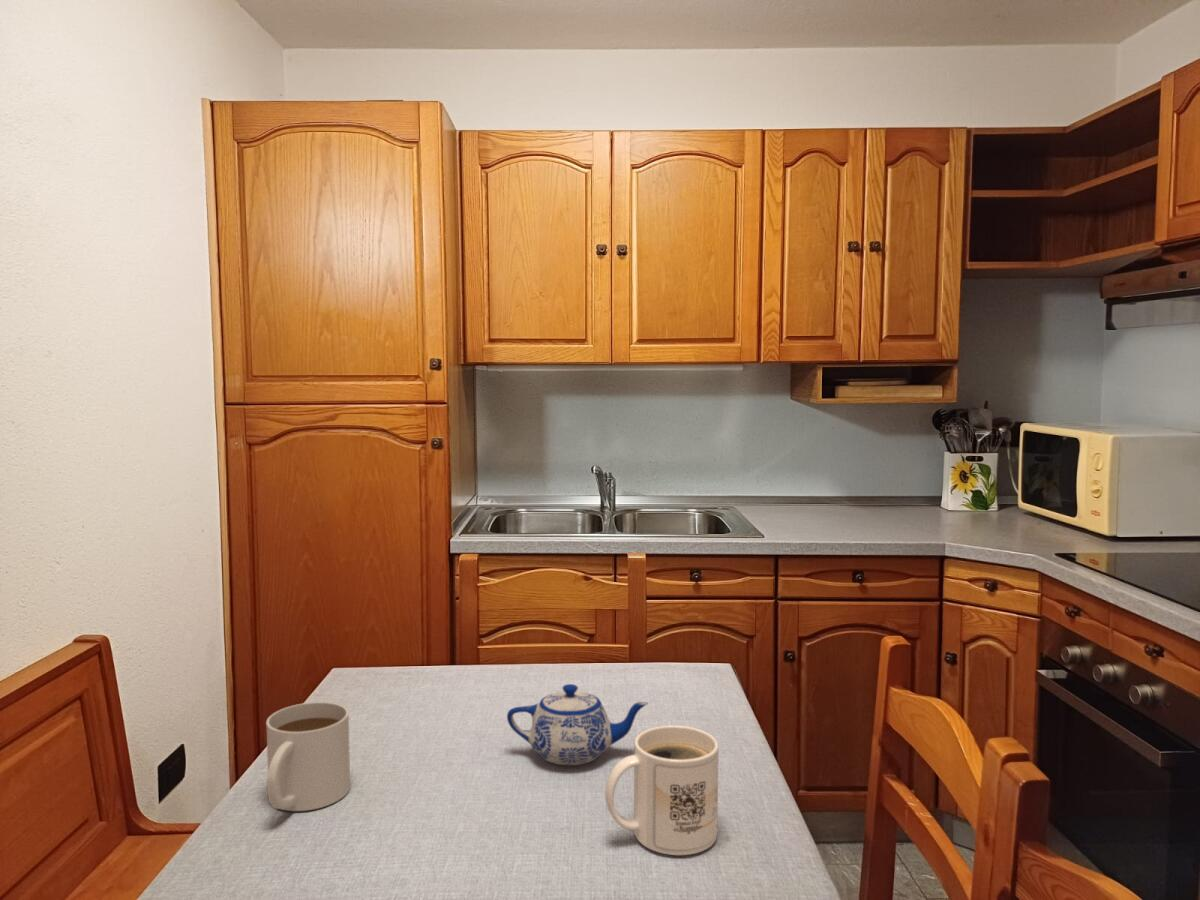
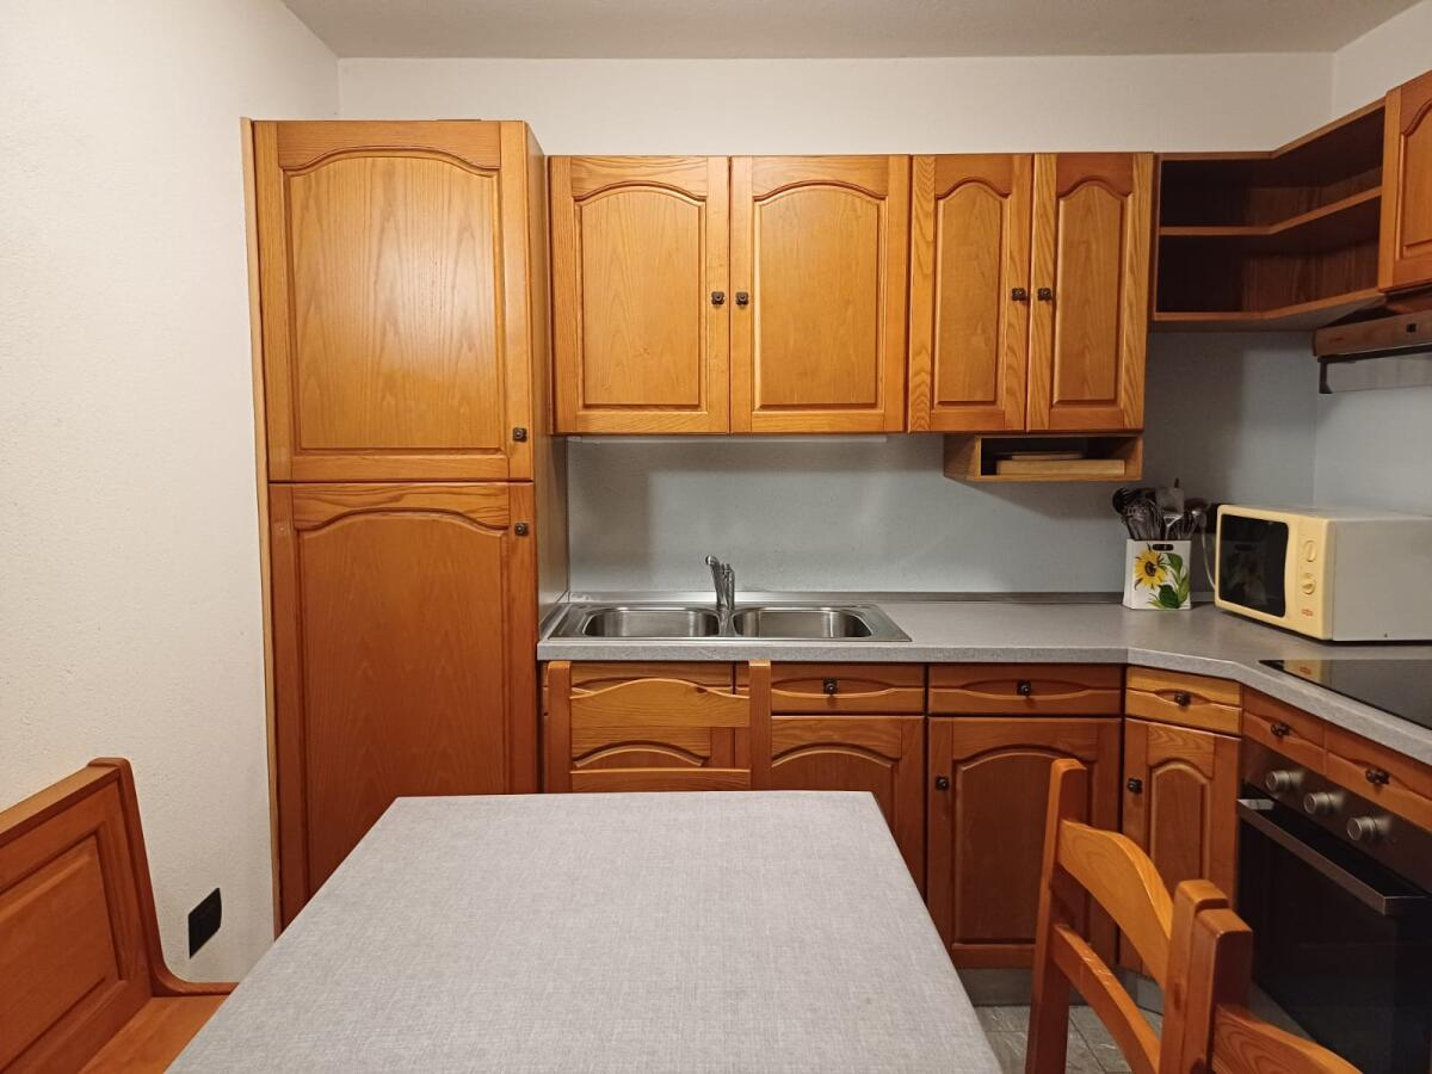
- mug (300, 761)
- teapot (577, 719)
- mug (665, 787)
